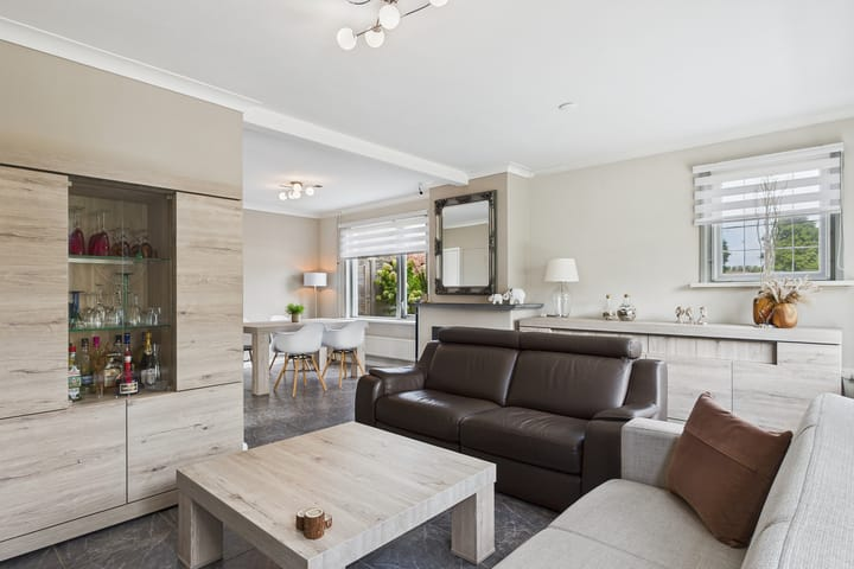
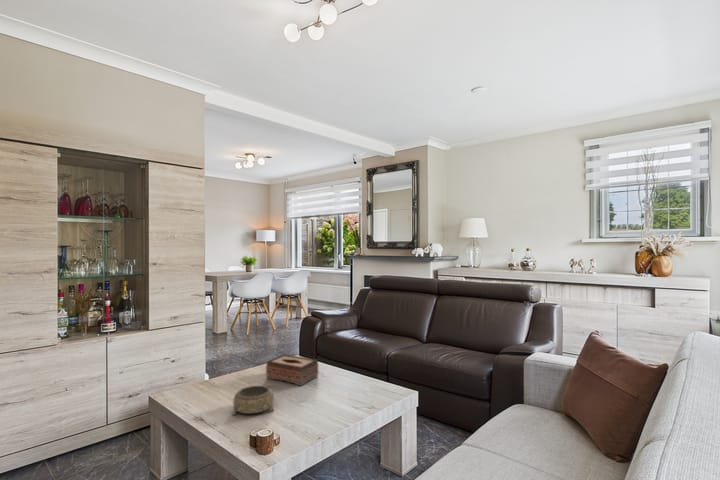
+ tissue box (292, 369)
+ decorative bowl (252, 400)
